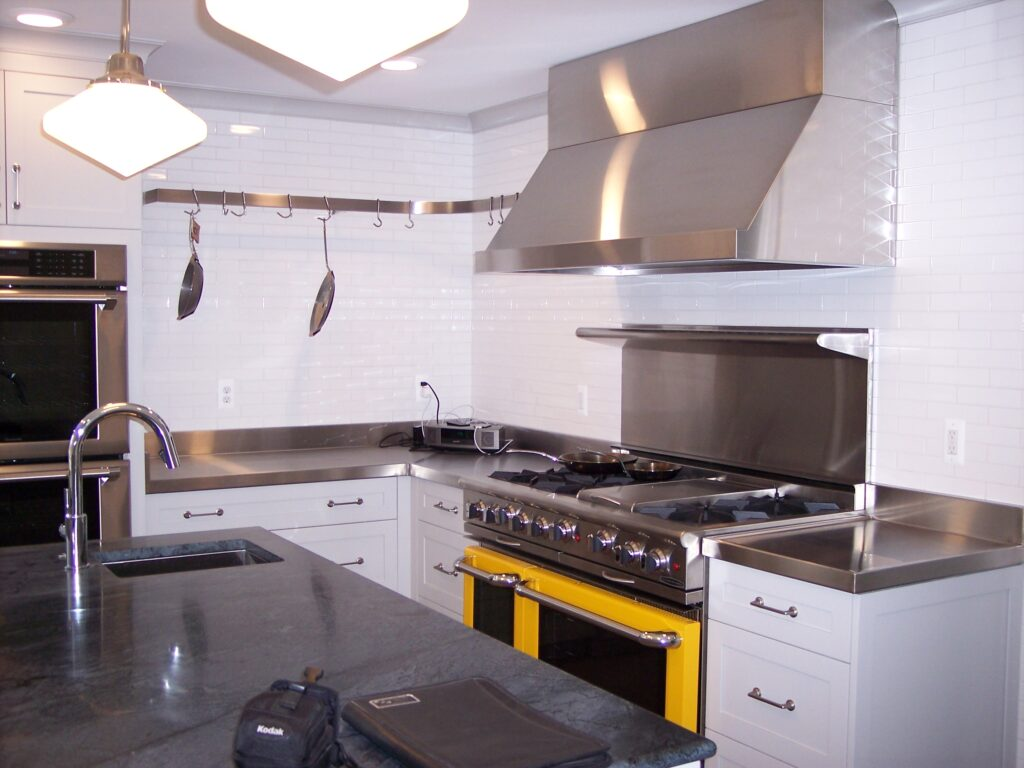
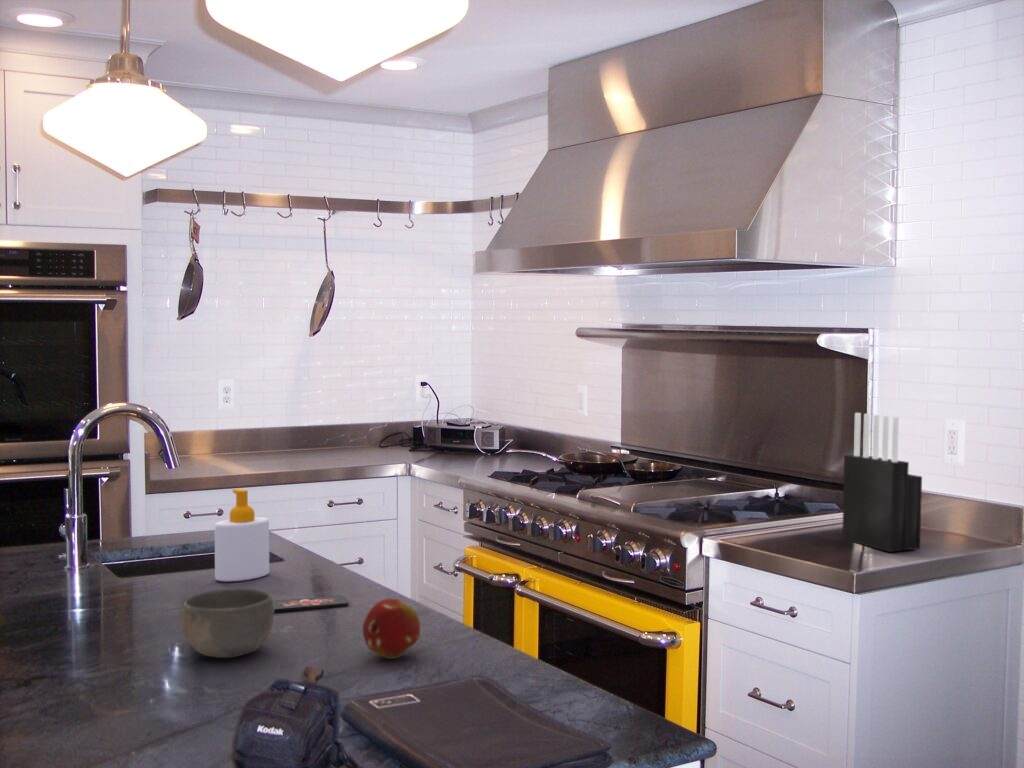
+ fruit (394, 627)
+ knife block (885, 479)
+ soap bottle (242, 533)
+ smartphone (308, 603)
+ bowl (228, 624)
